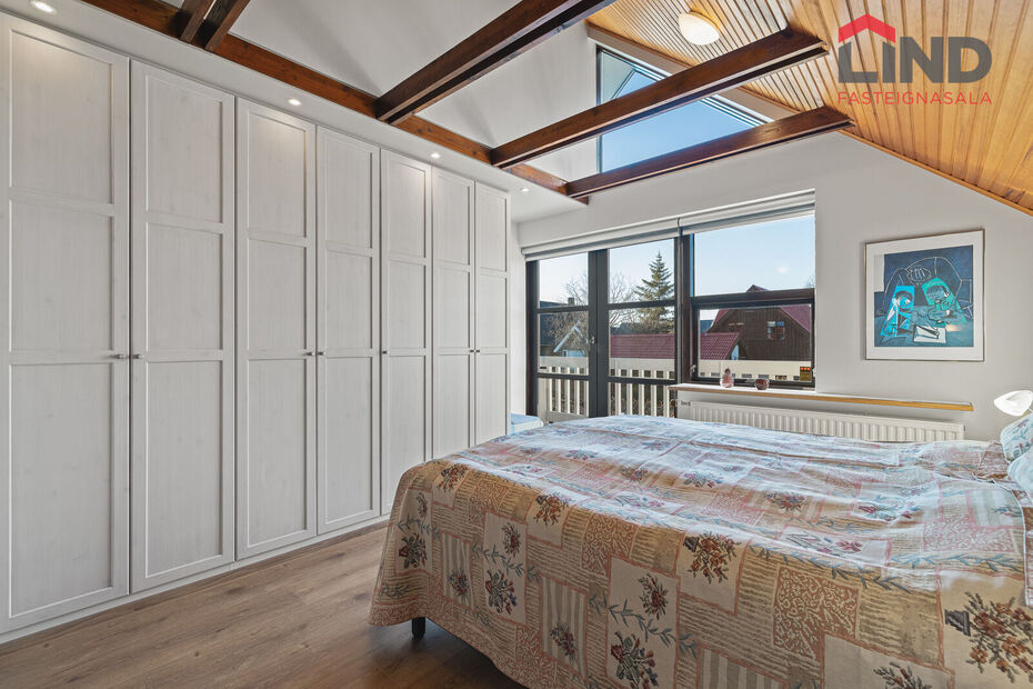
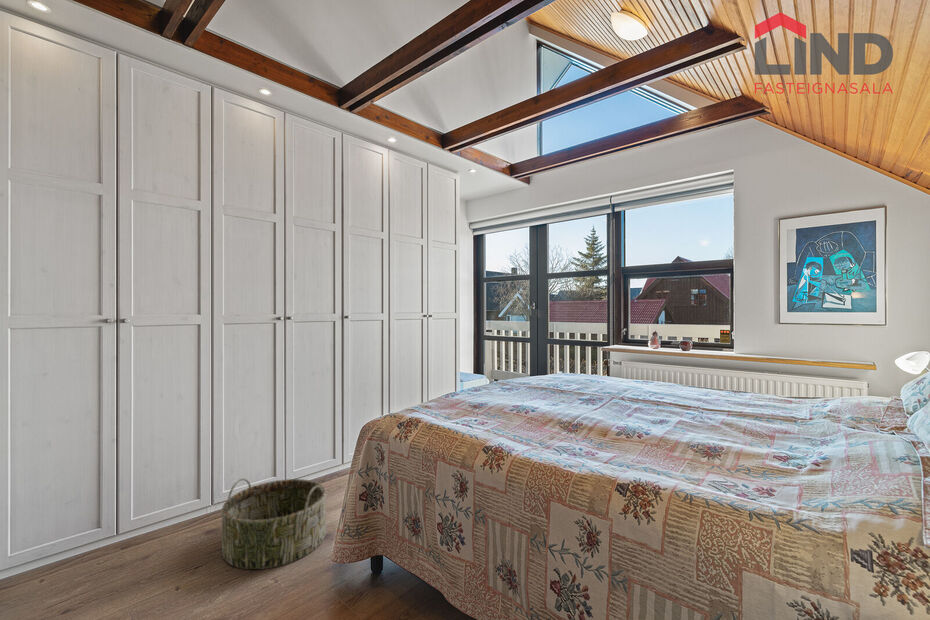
+ basket (276, 511)
